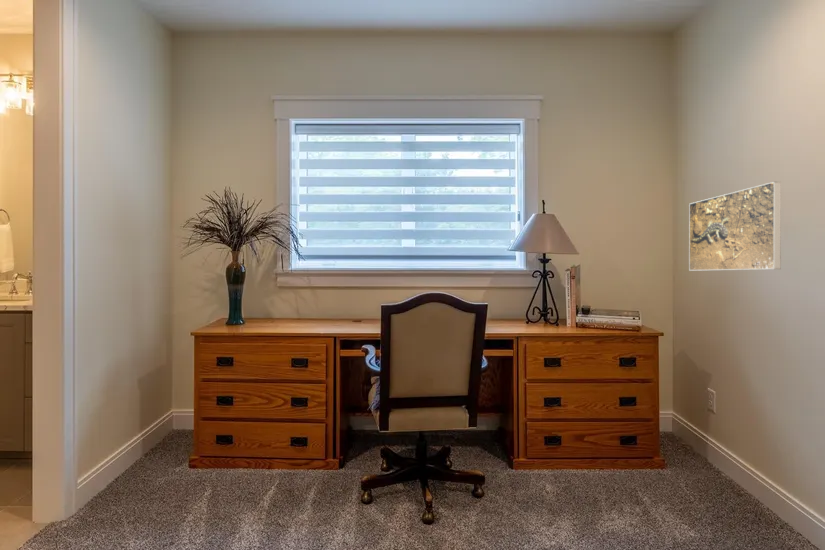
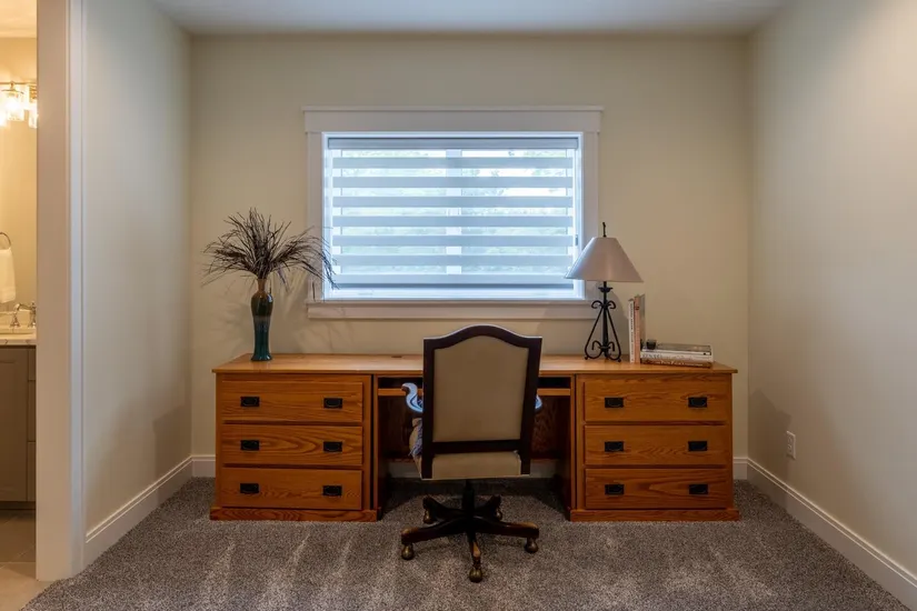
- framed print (728, 232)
